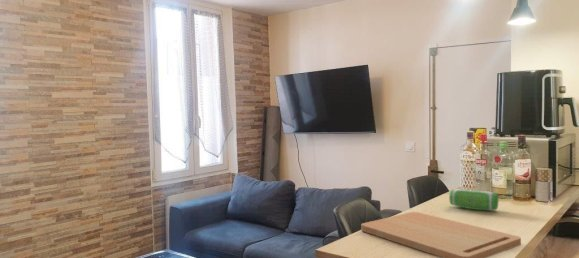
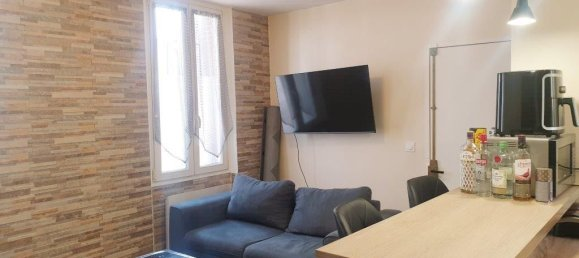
- cutting board (435, 233)
- speaker (473, 199)
